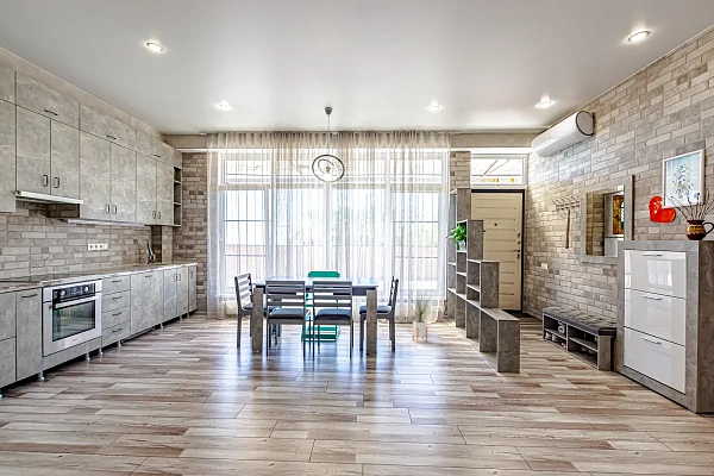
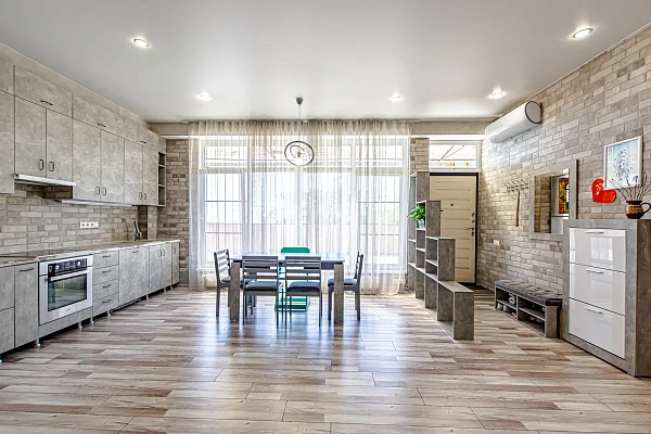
- house plant (419, 314)
